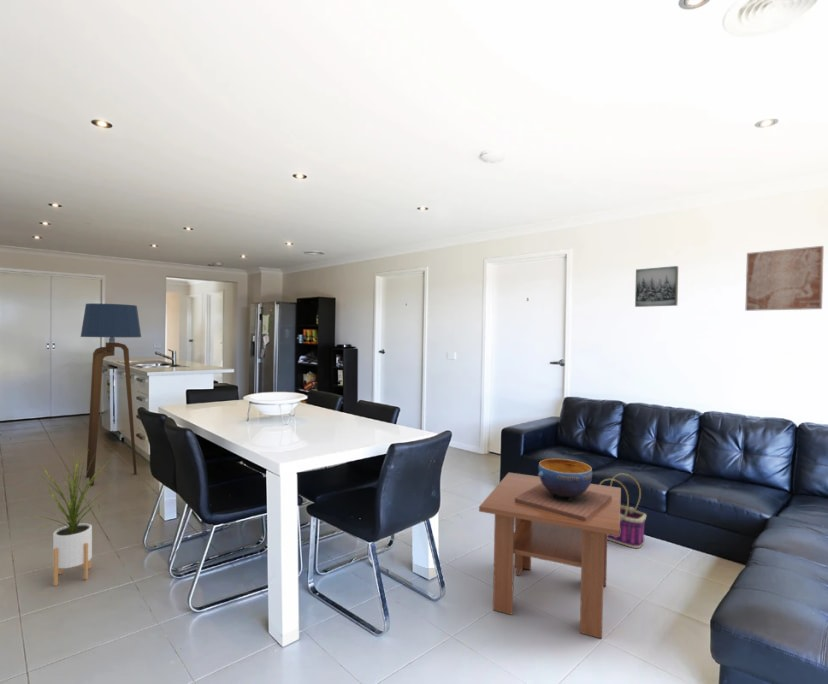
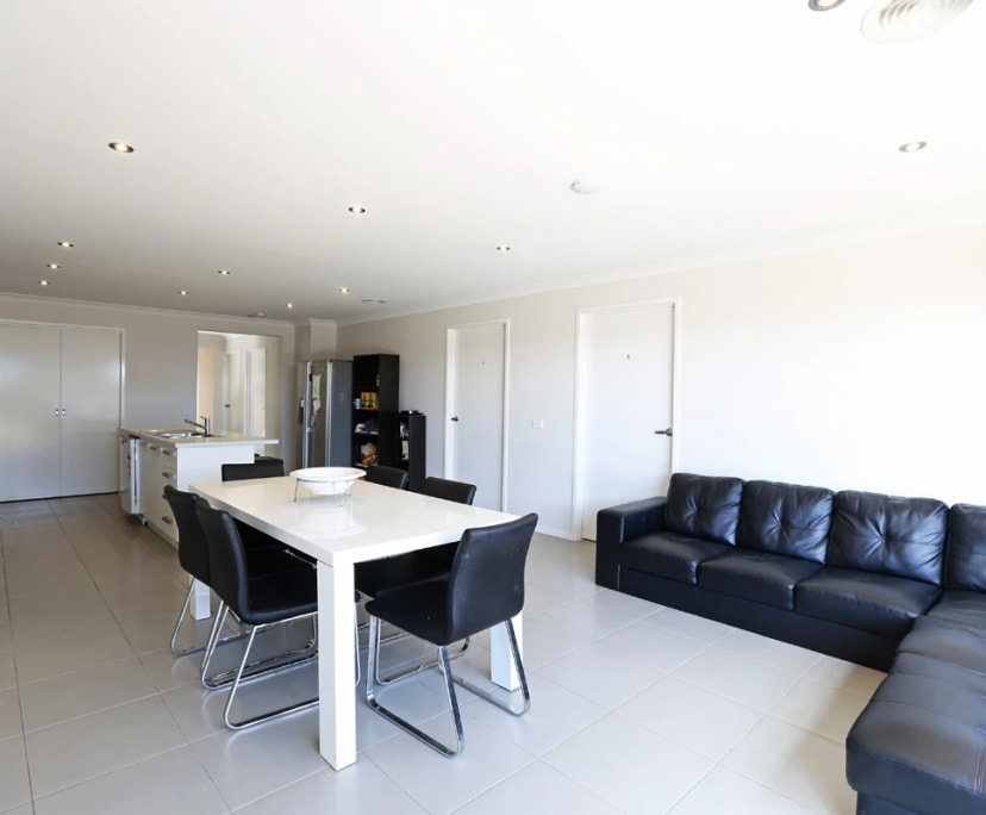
- floor lamp (100, 391)
- basket (620, 507)
- decorative bowl (564, 482)
- wall art (656, 287)
- coffee table (553, 546)
- house plant (70, 515)
- wall art (782, 279)
